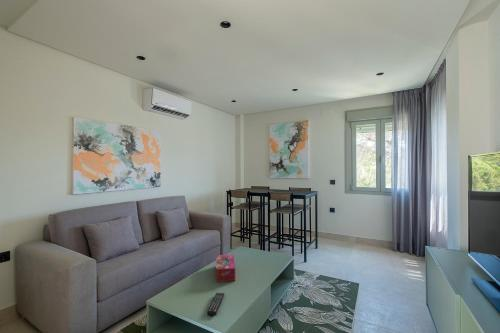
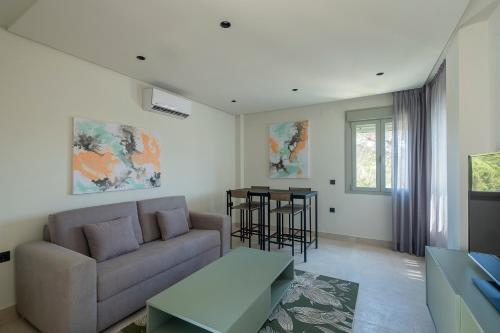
- remote control (216, 303)
- tissue box (225, 267)
